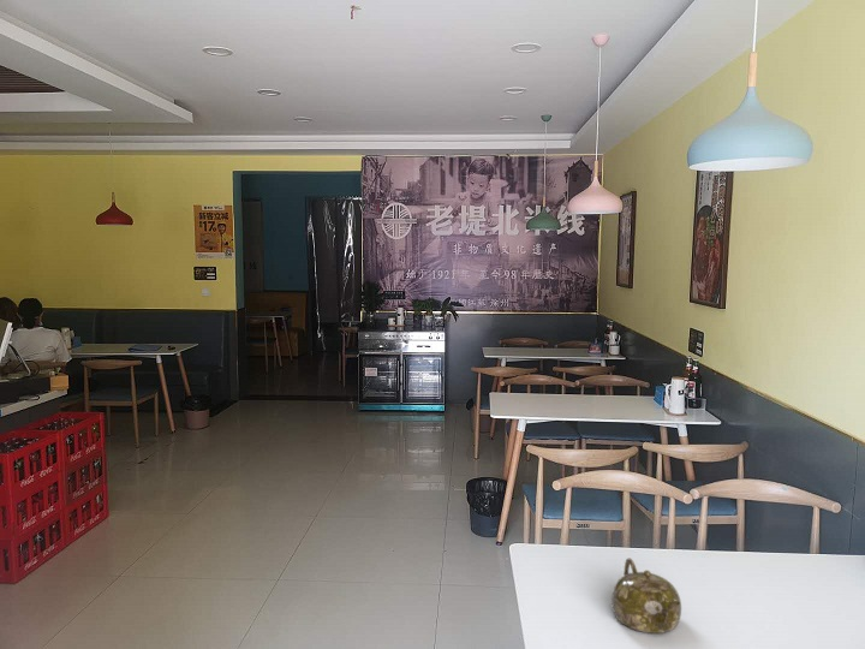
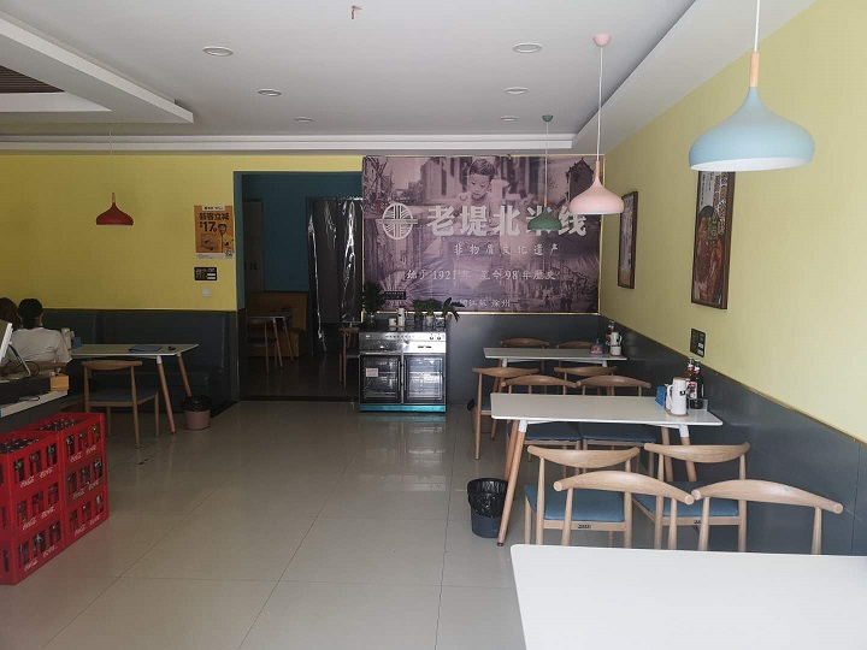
- teapot (649, 596)
